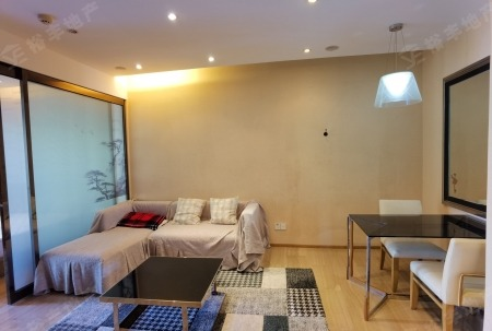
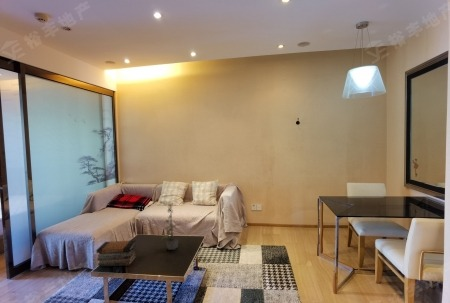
+ potted plant (168, 226)
+ book stack (117, 253)
